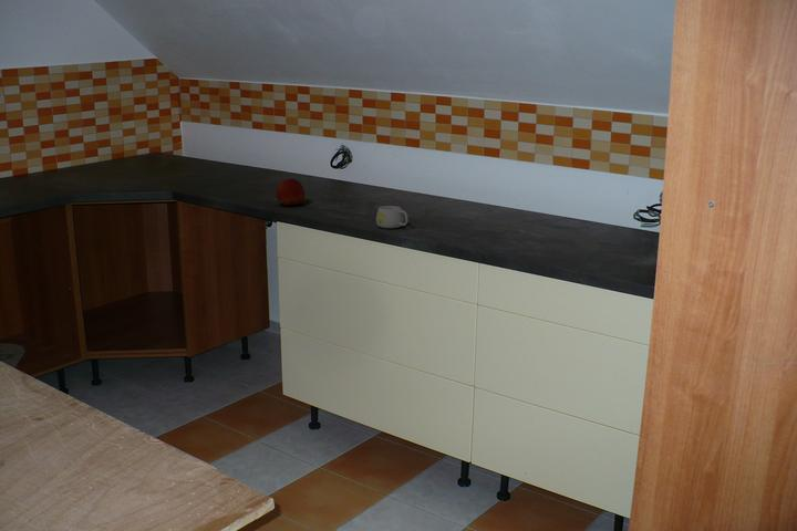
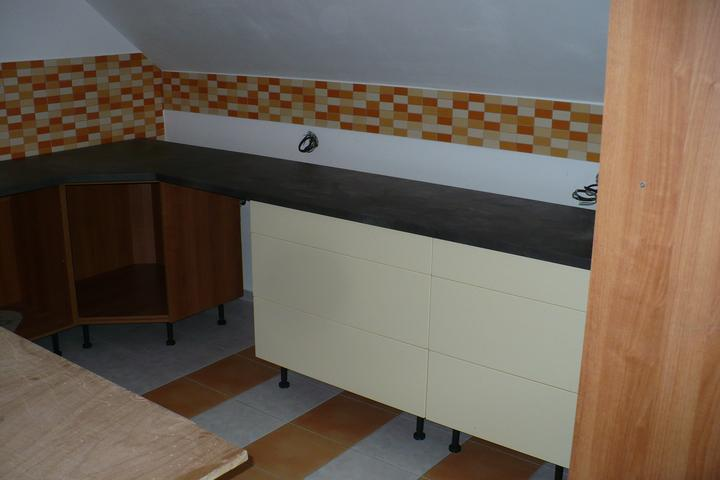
- fruit (290, 191)
- mug (393, 217)
